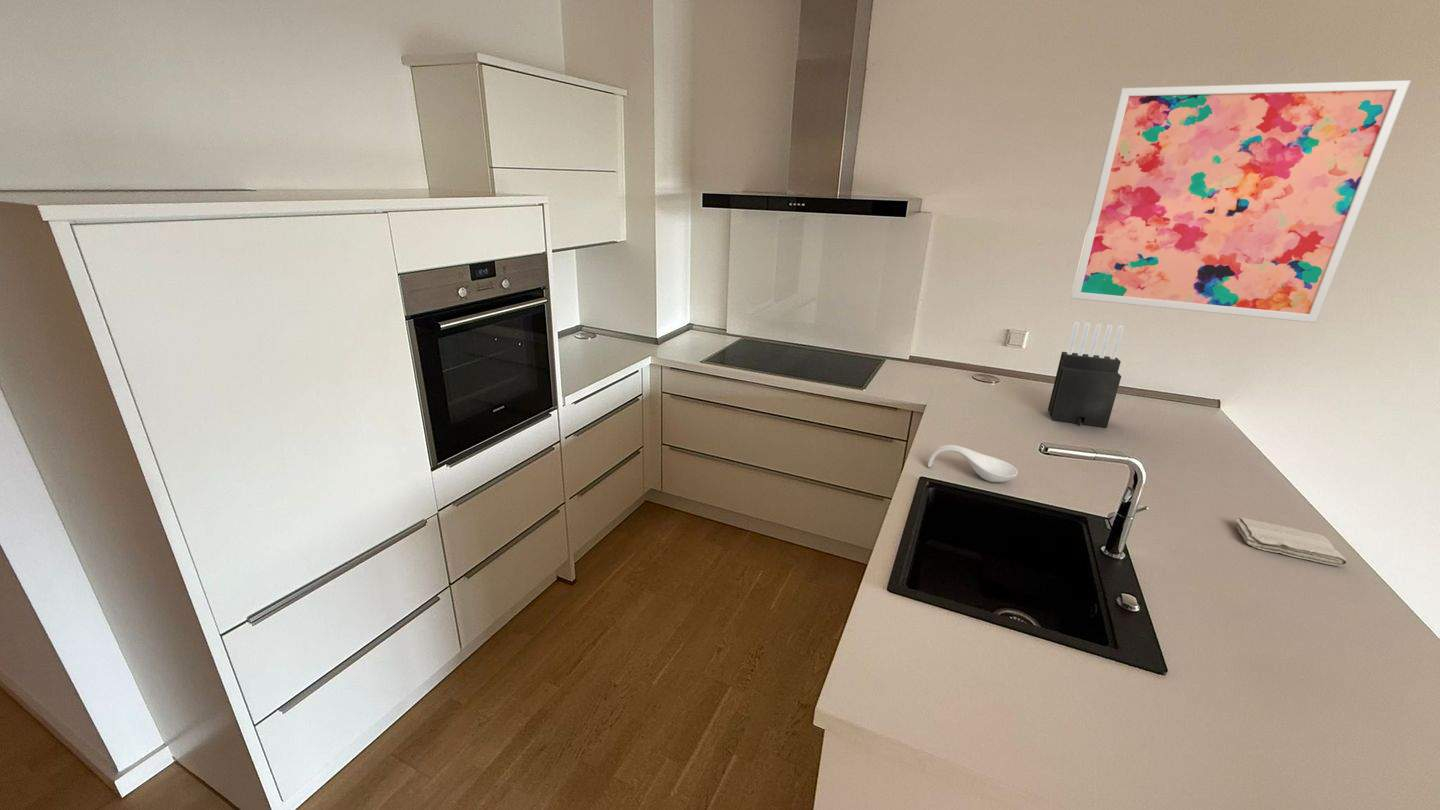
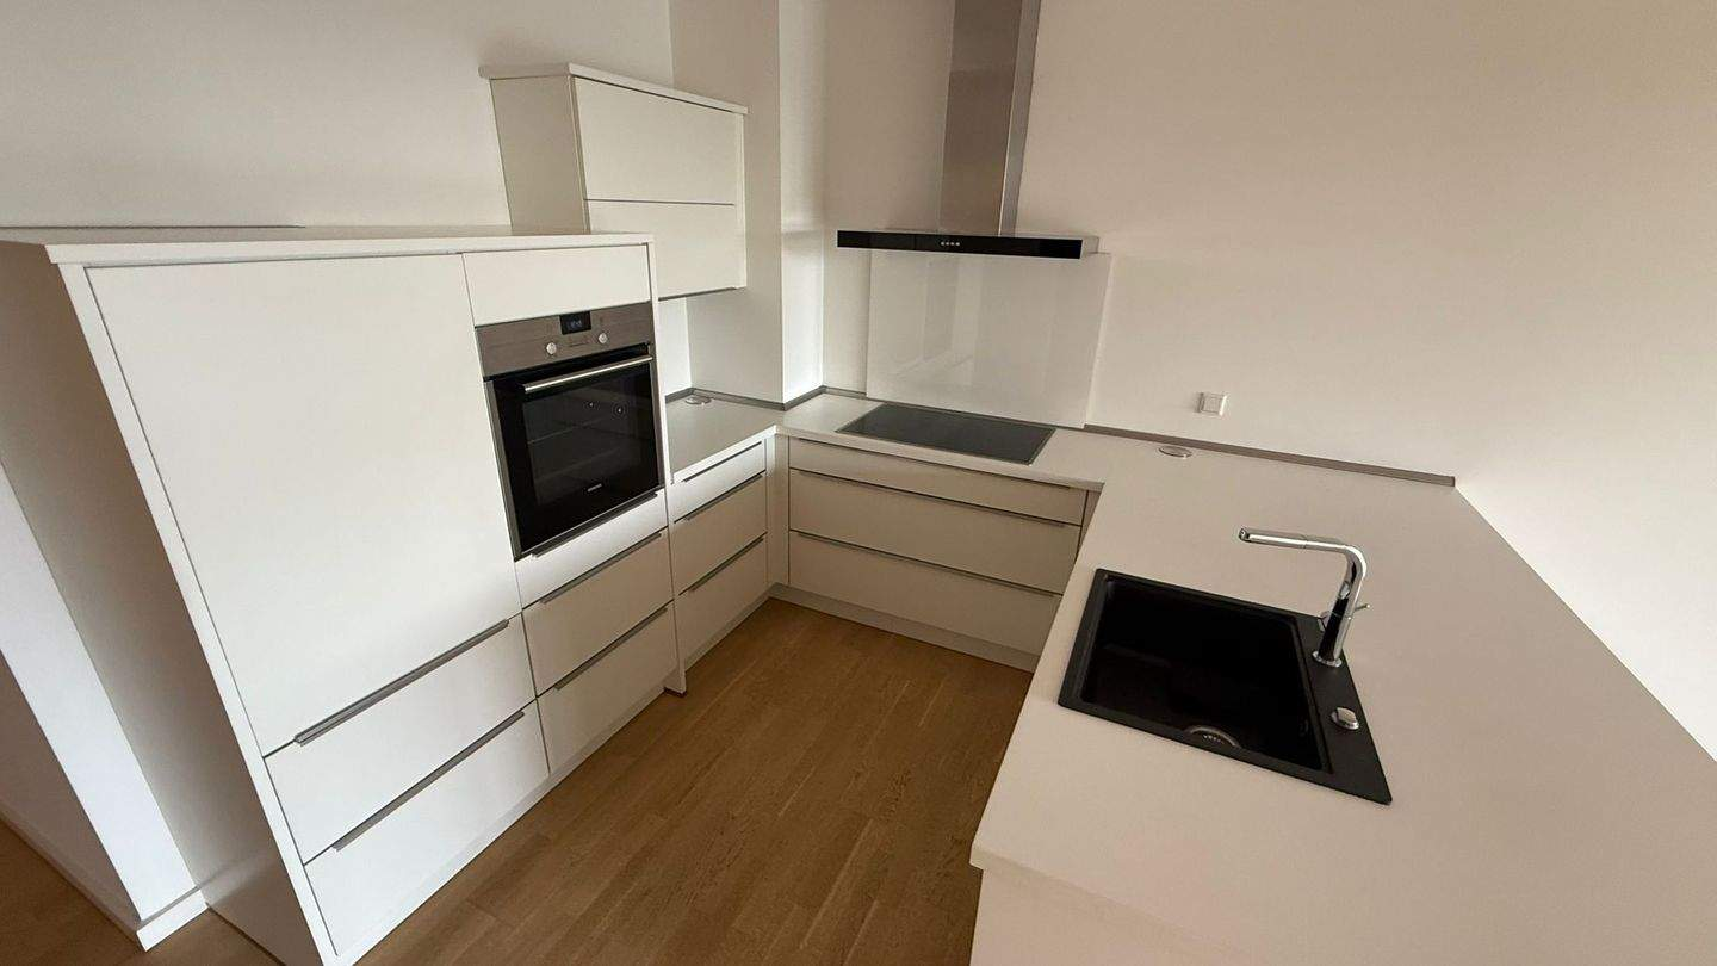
- washcloth (1287, 539)
- spoon rest (972, 462)
- wall art (1216, 204)
- knife block (1088, 374)
